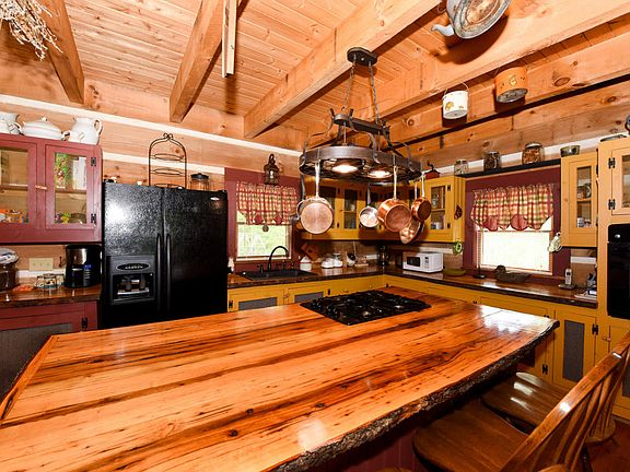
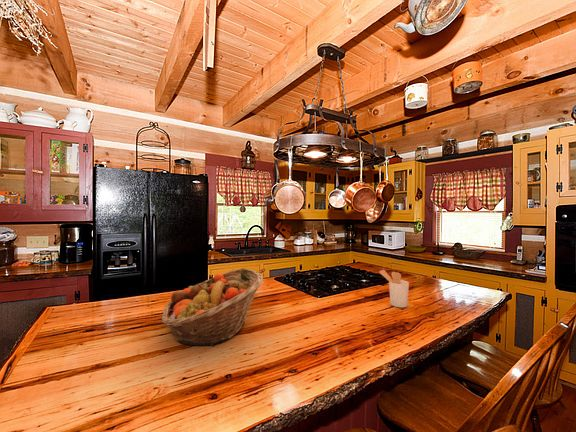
+ utensil holder (393, 287)
+ fruit basket (214, 300)
